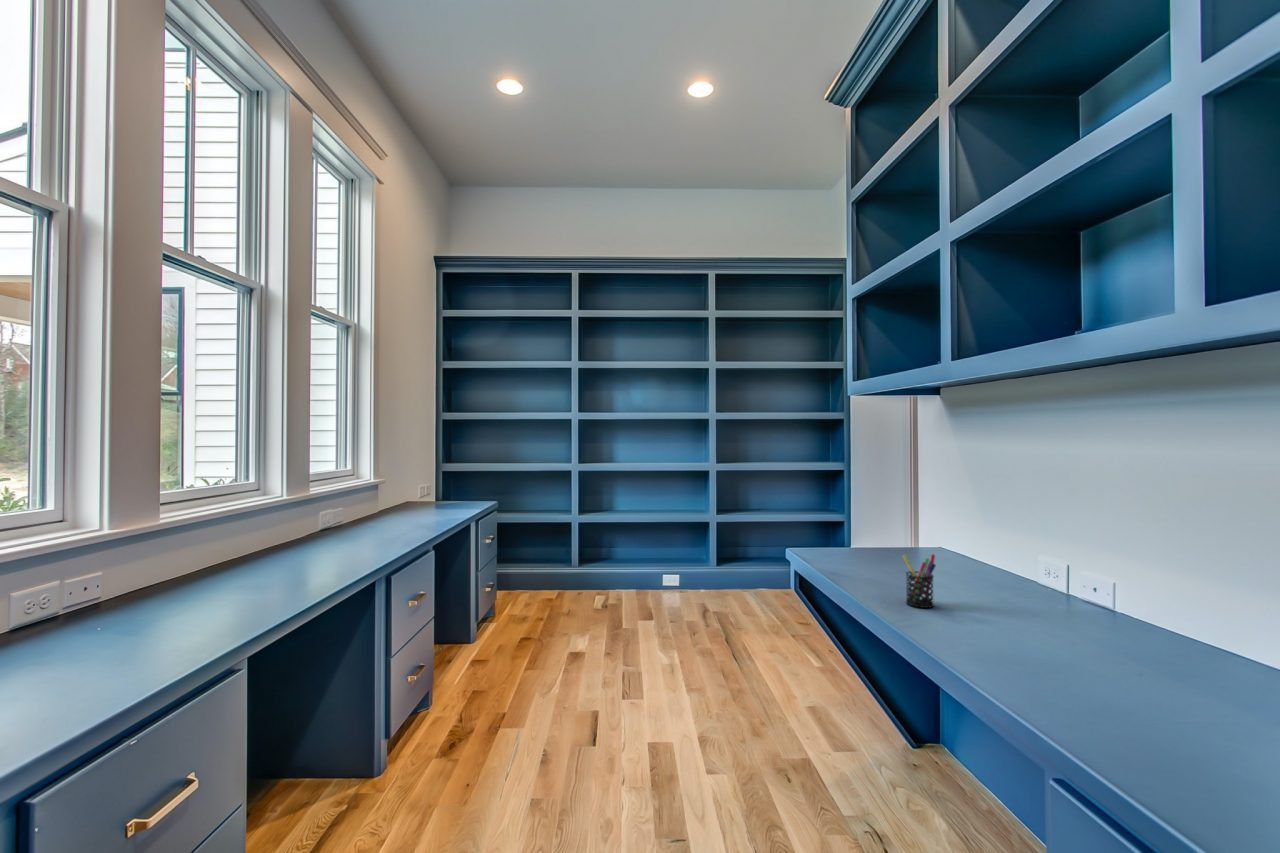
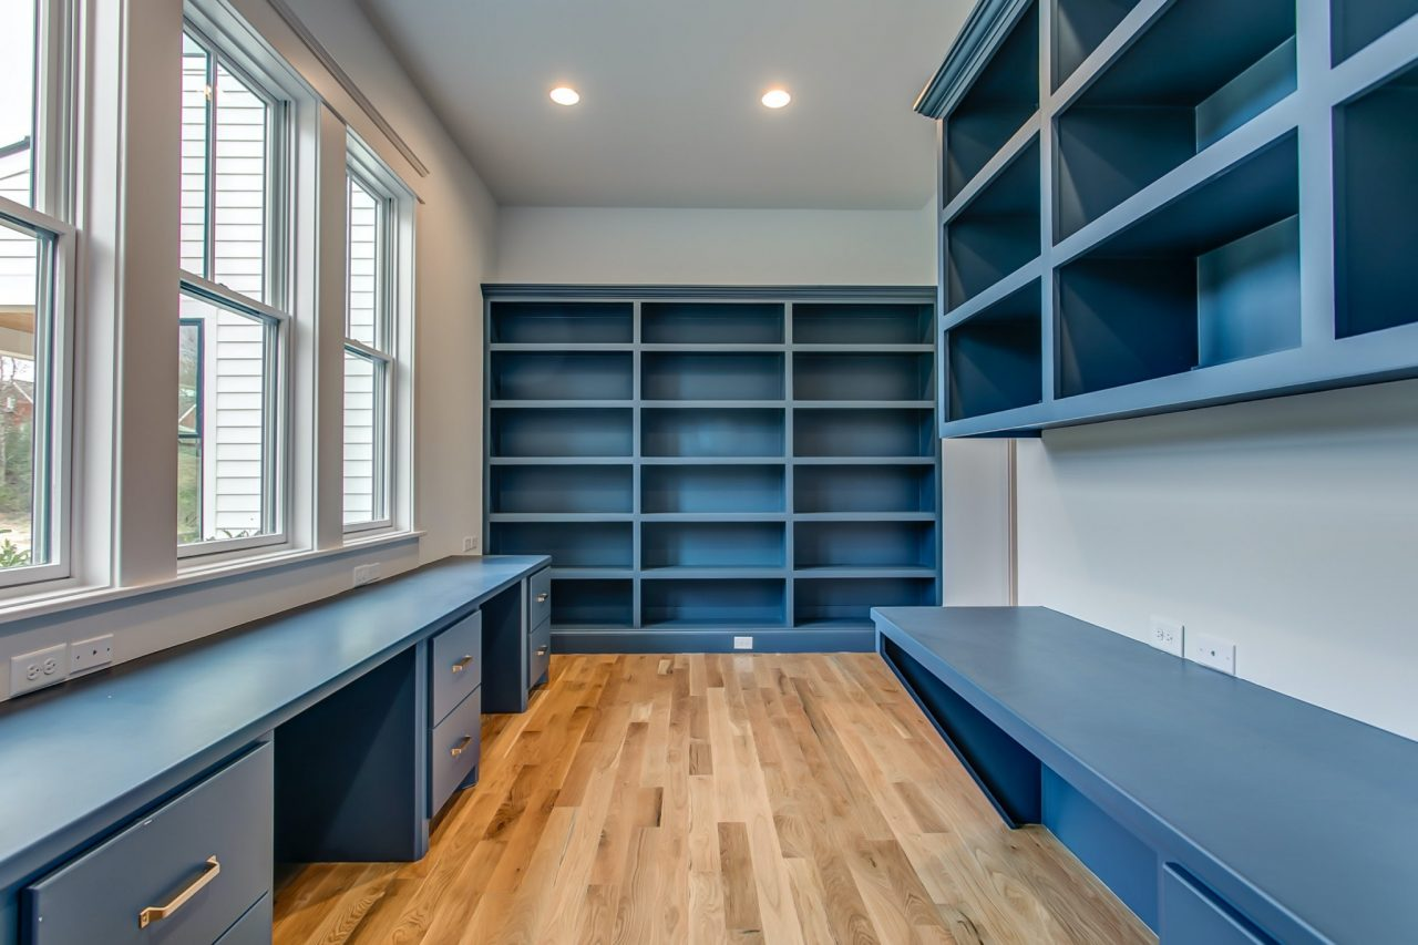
- pen holder (922, 578)
